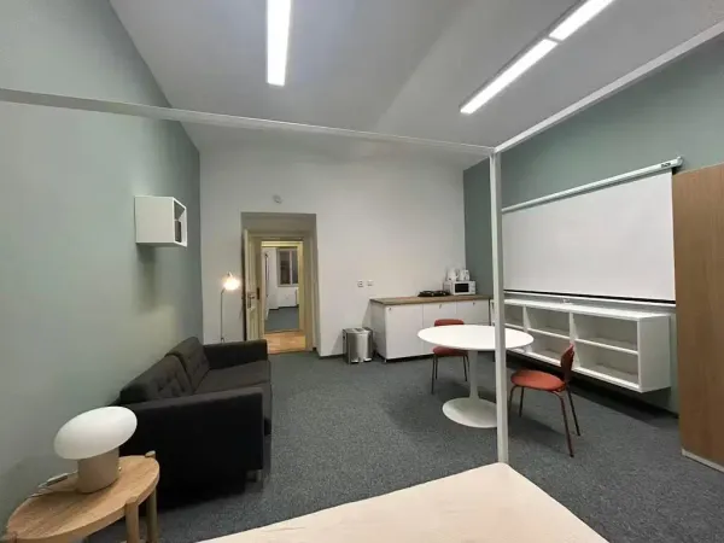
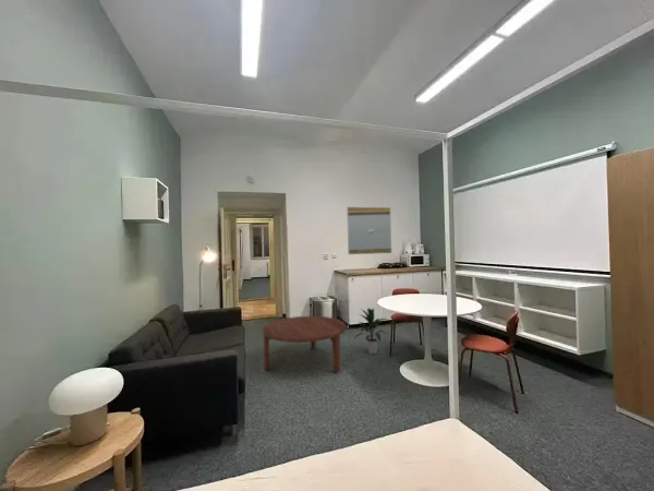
+ coffee table (305, 342)
+ indoor plant (370, 328)
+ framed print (370, 230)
